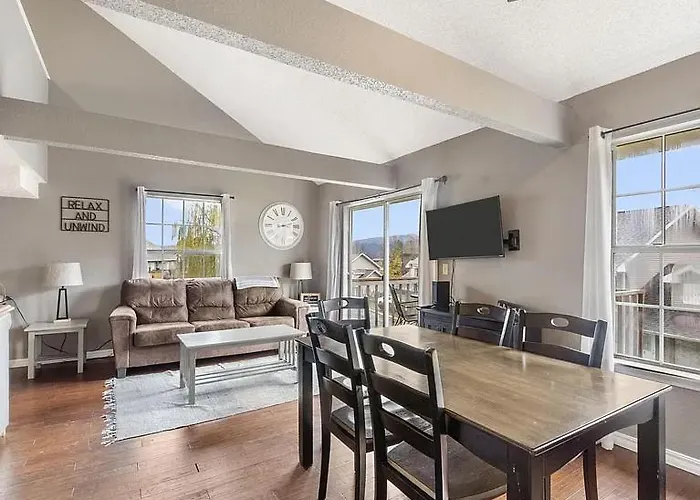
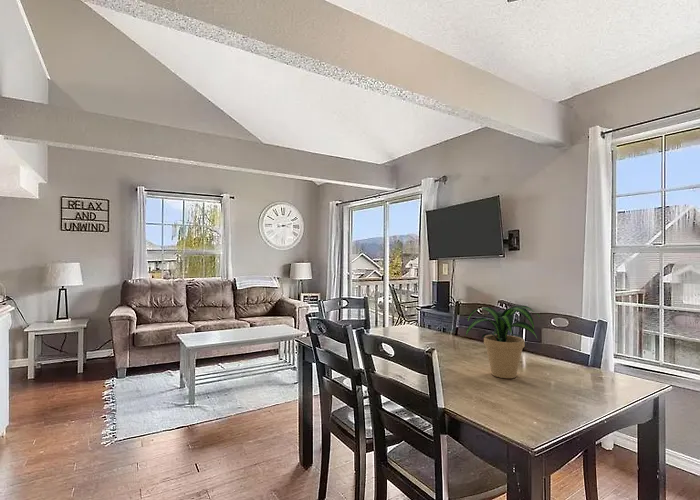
+ potted plant (504, 340)
